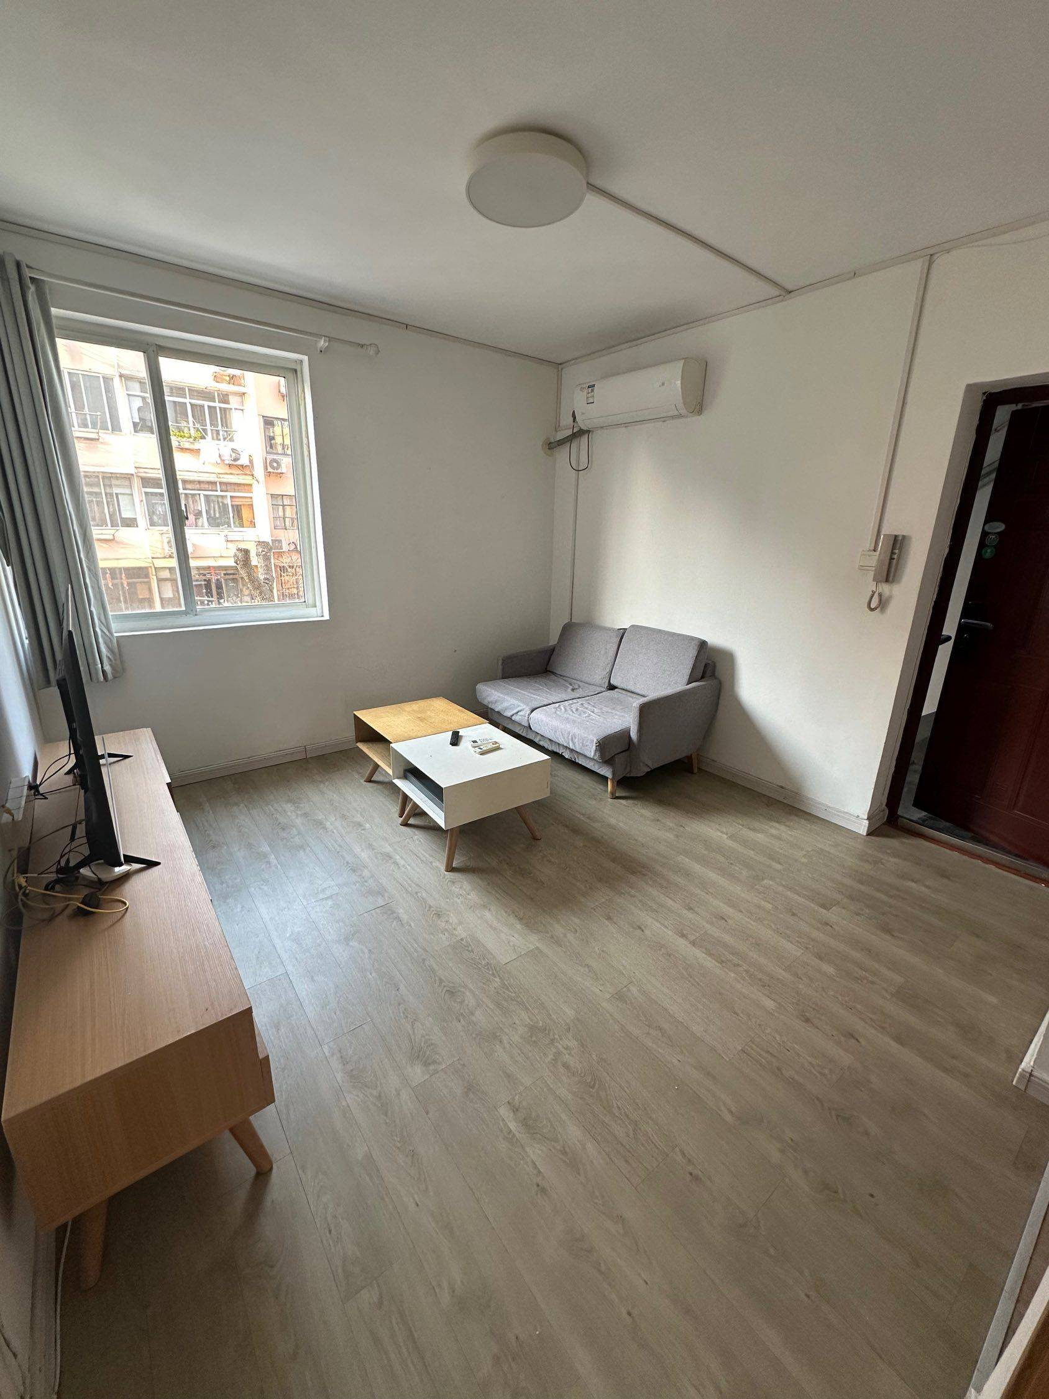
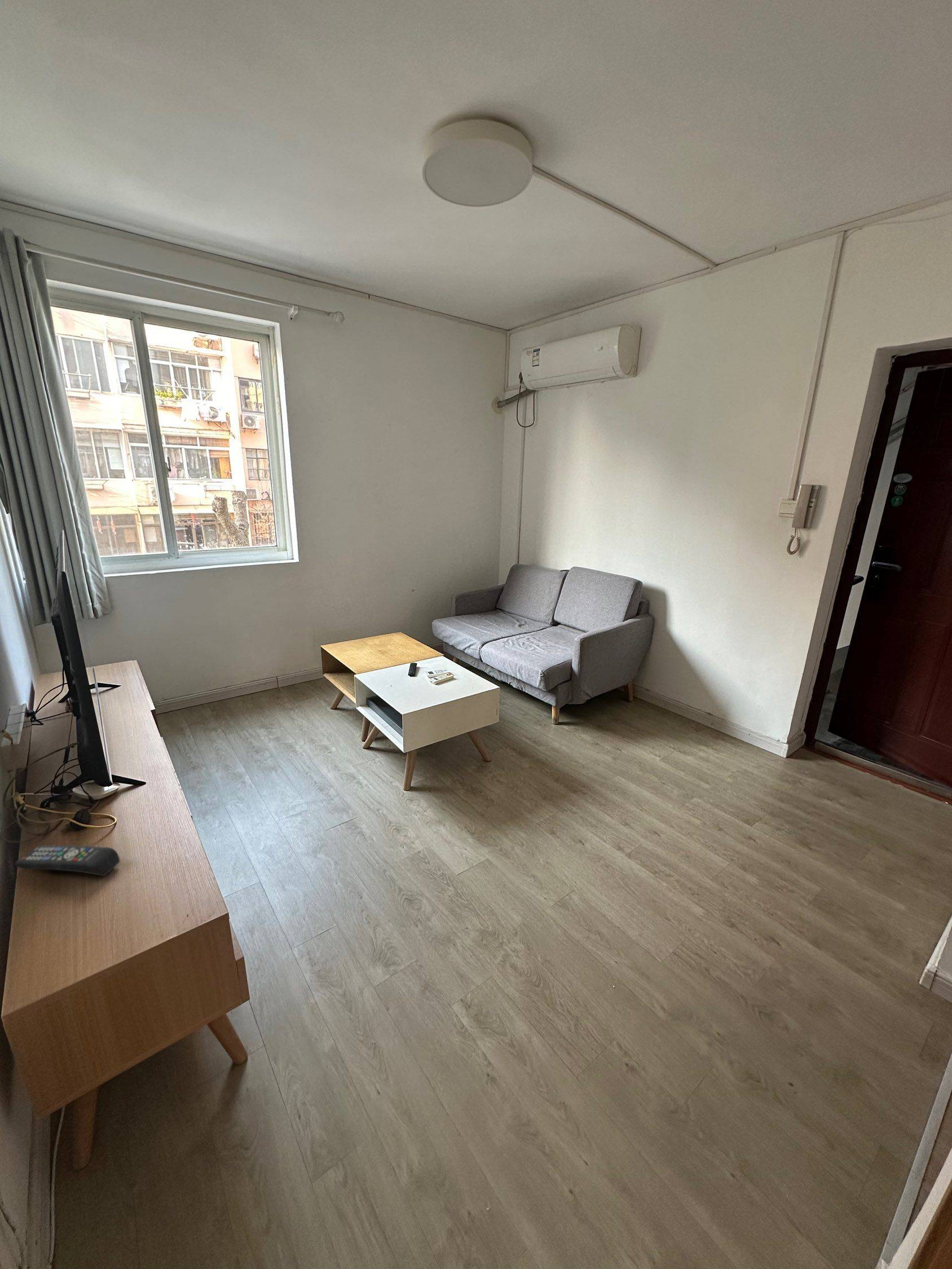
+ remote control (68, 859)
